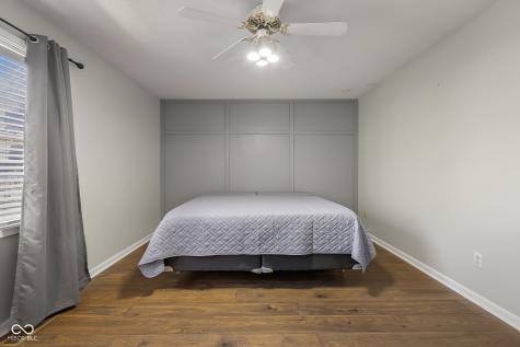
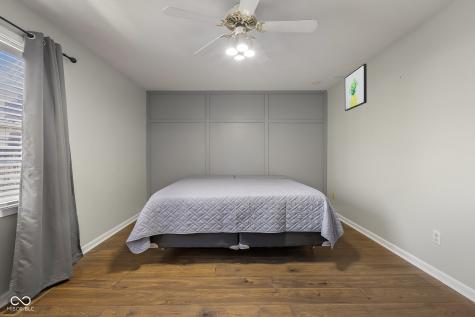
+ wall art (354, 89)
